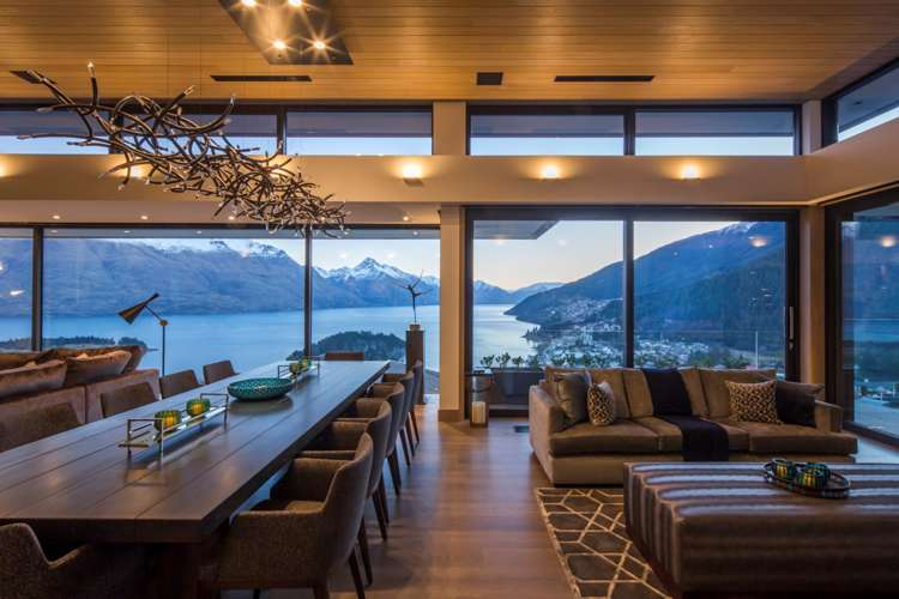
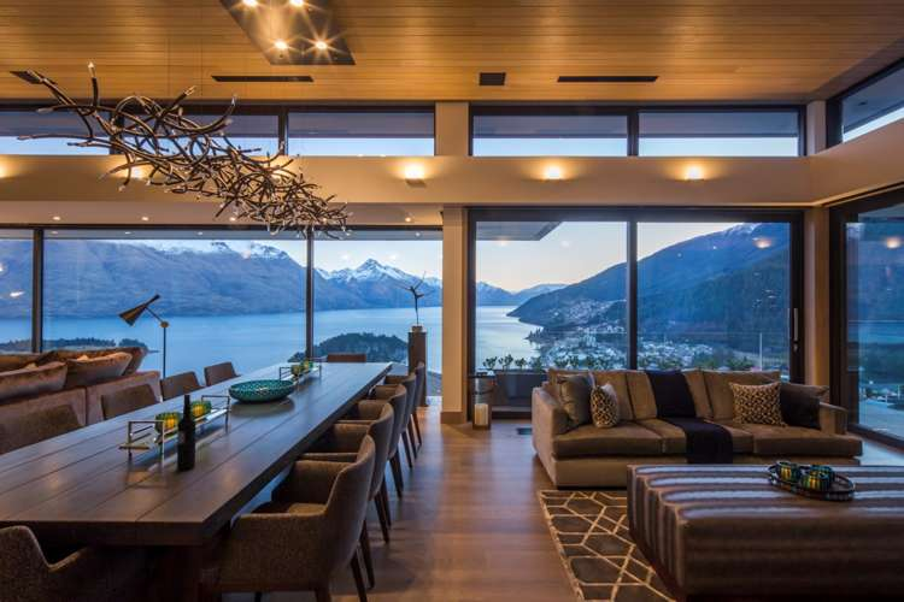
+ wine bottle (186, 431)
